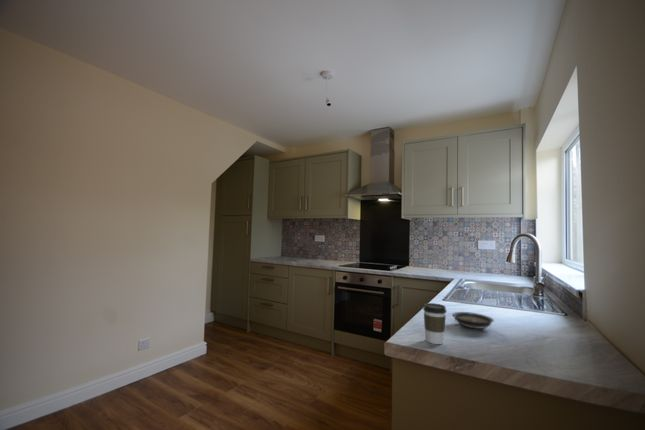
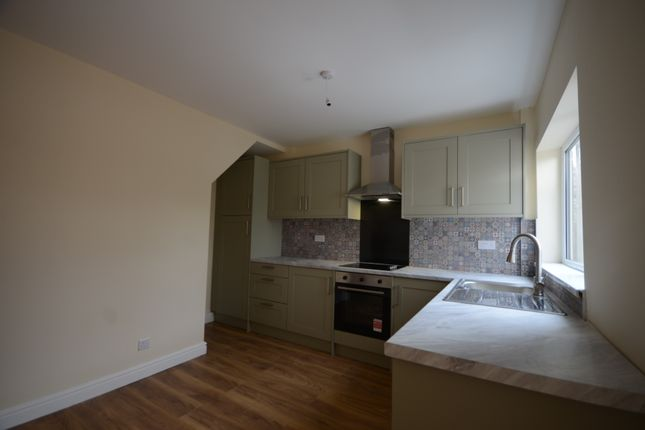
- saucer (472, 321)
- coffee cup (434, 323)
